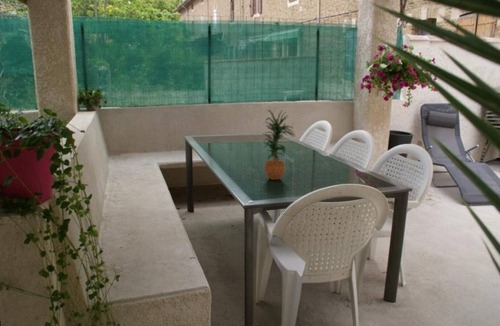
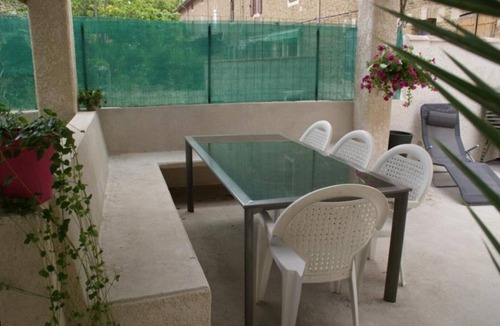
- potted plant (277, 145)
